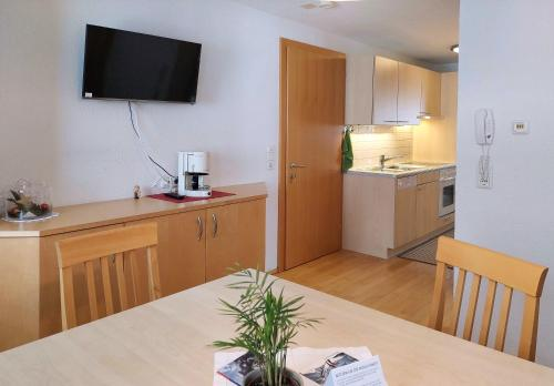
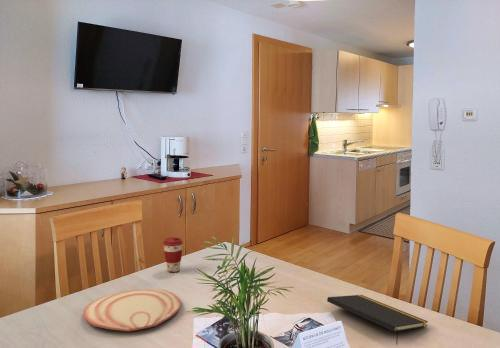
+ plate (133, 303)
+ notepad (375, 311)
+ coffee cup (173, 254)
